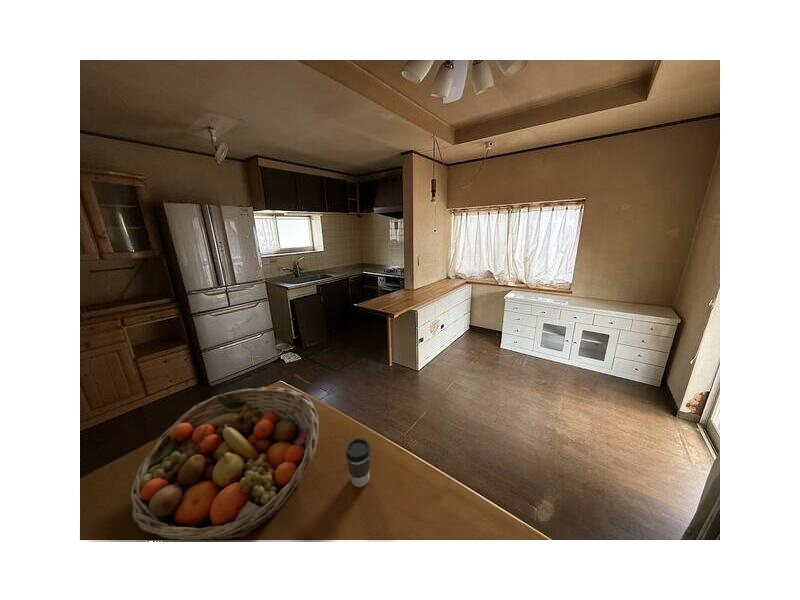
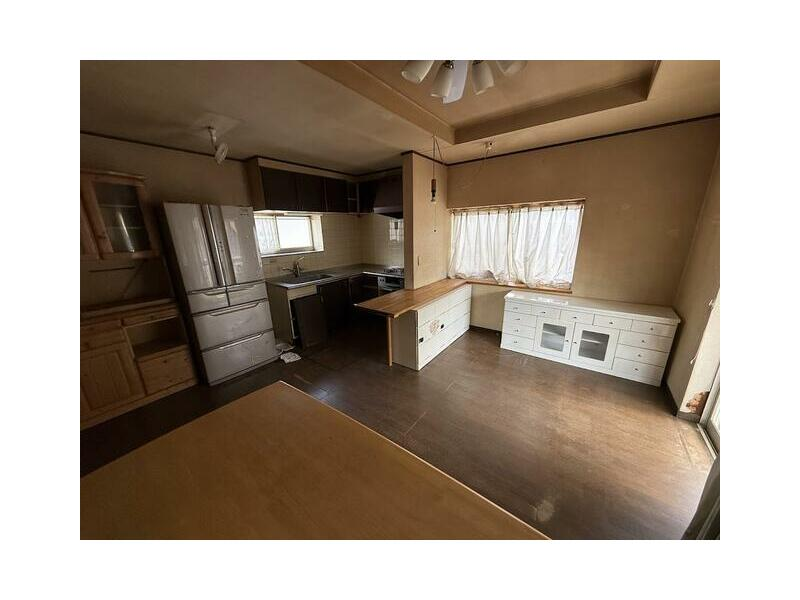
- fruit basket (236, 455)
- coffee cup (359, 463)
